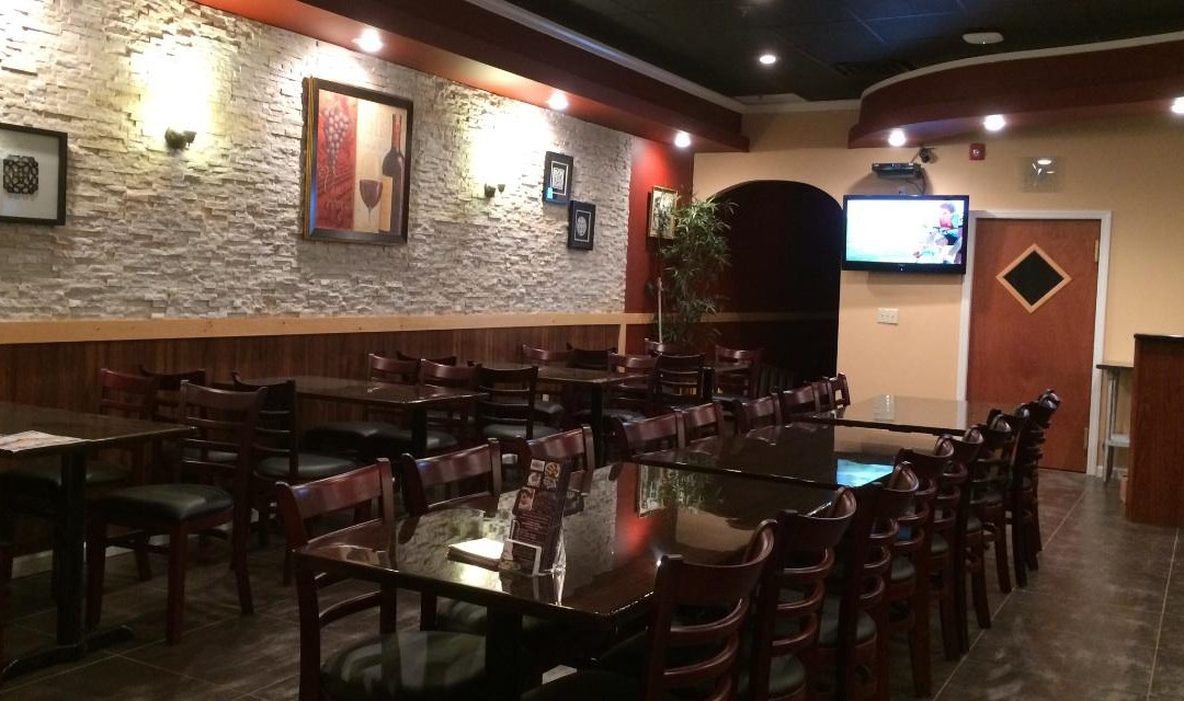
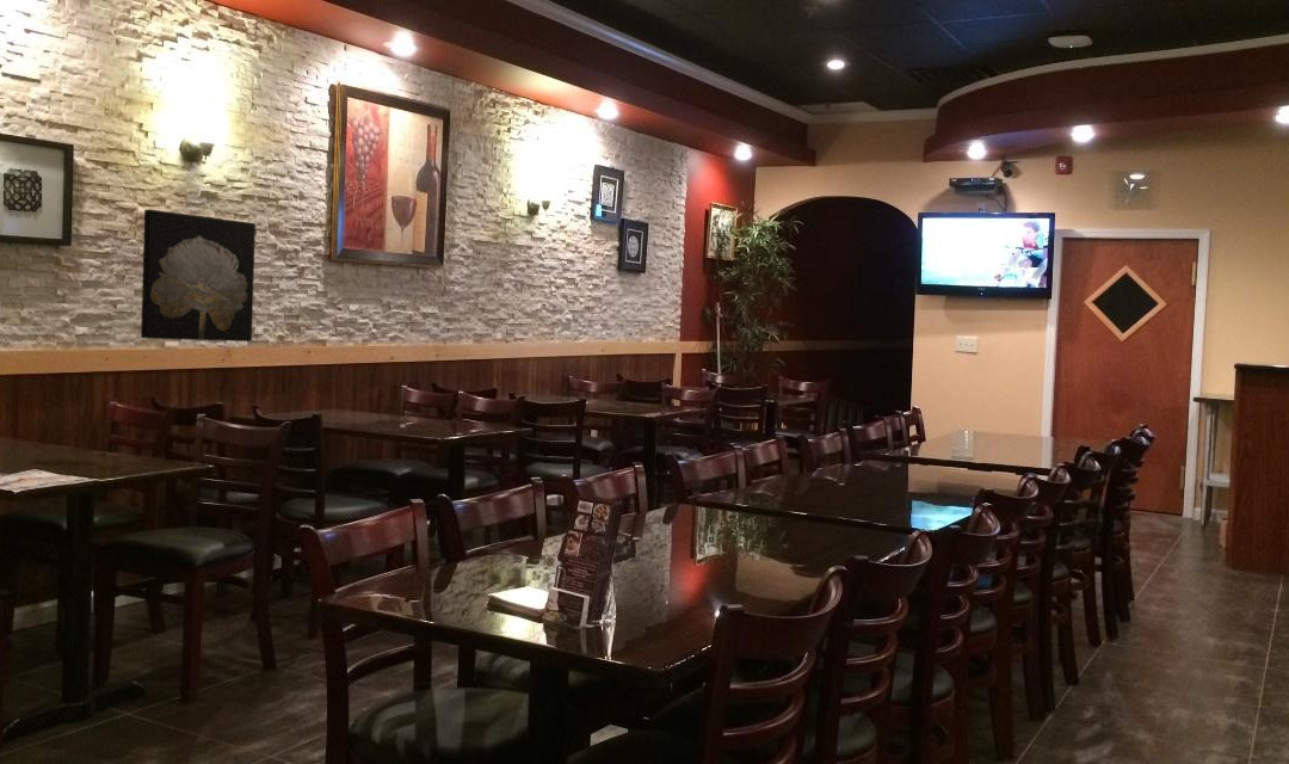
+ wall art (199, 278)
